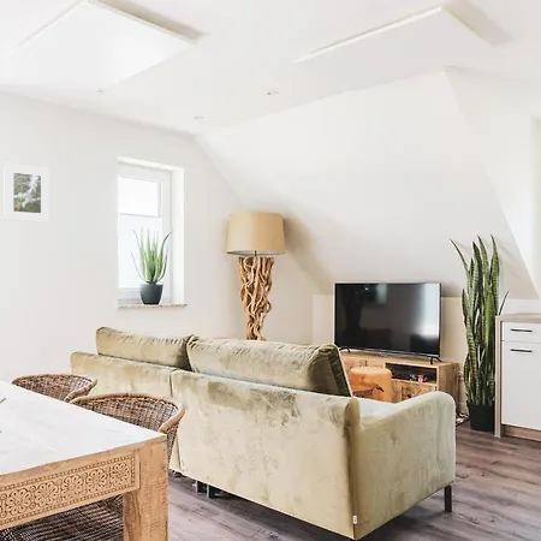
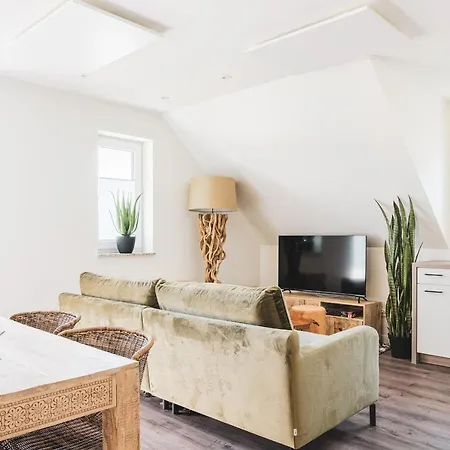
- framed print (26, 192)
